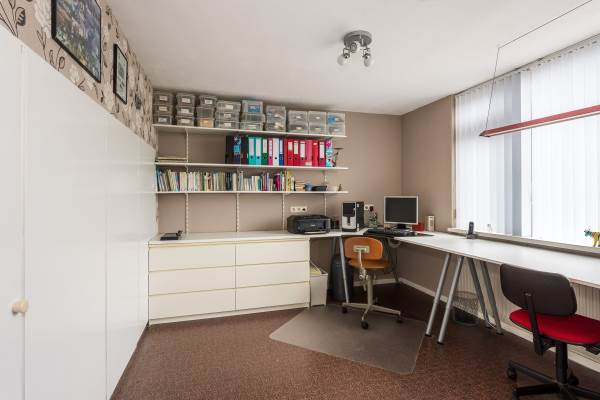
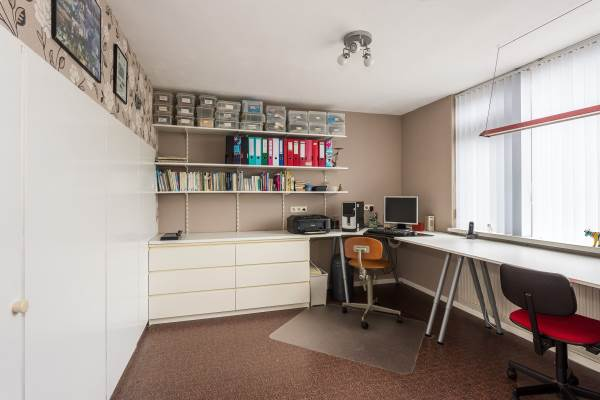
- waste bin (465, 307)
